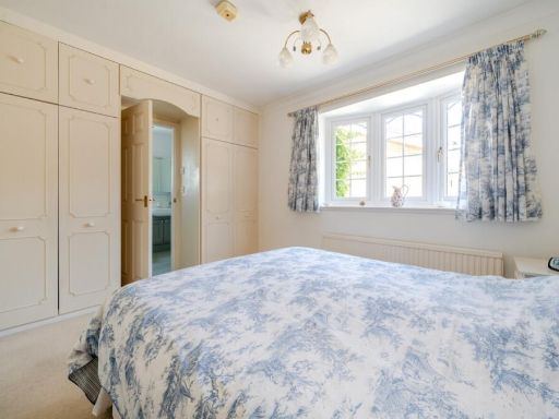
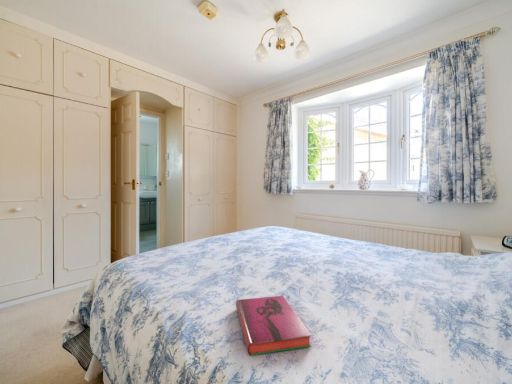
+ hardback book (268, 320)
